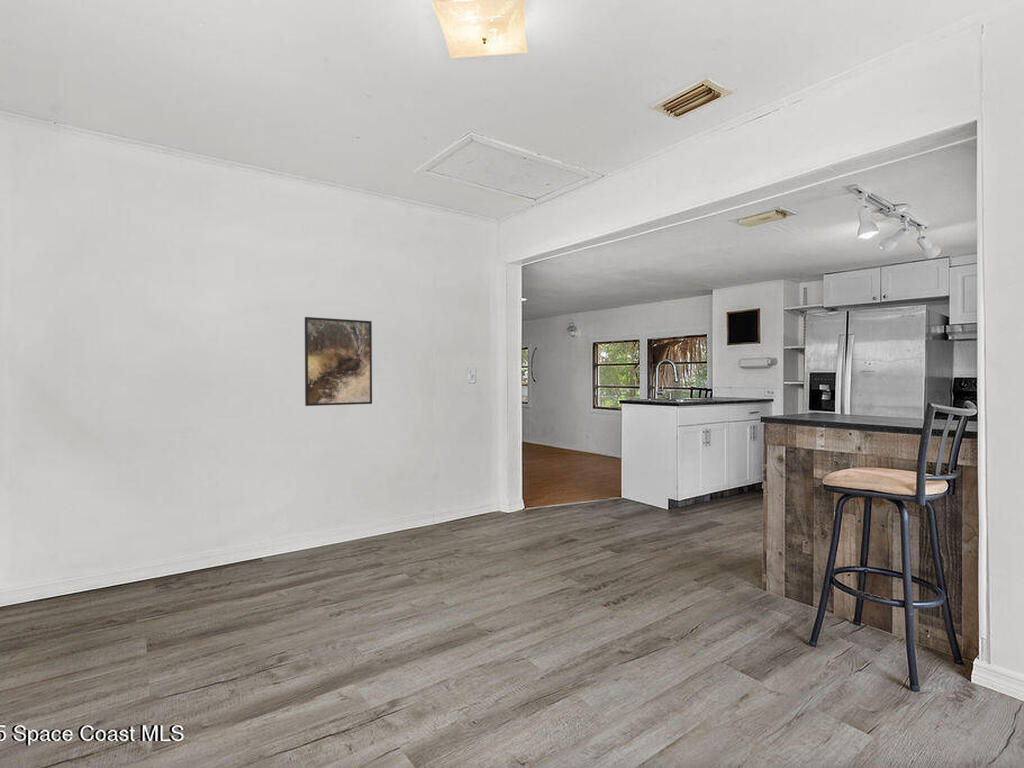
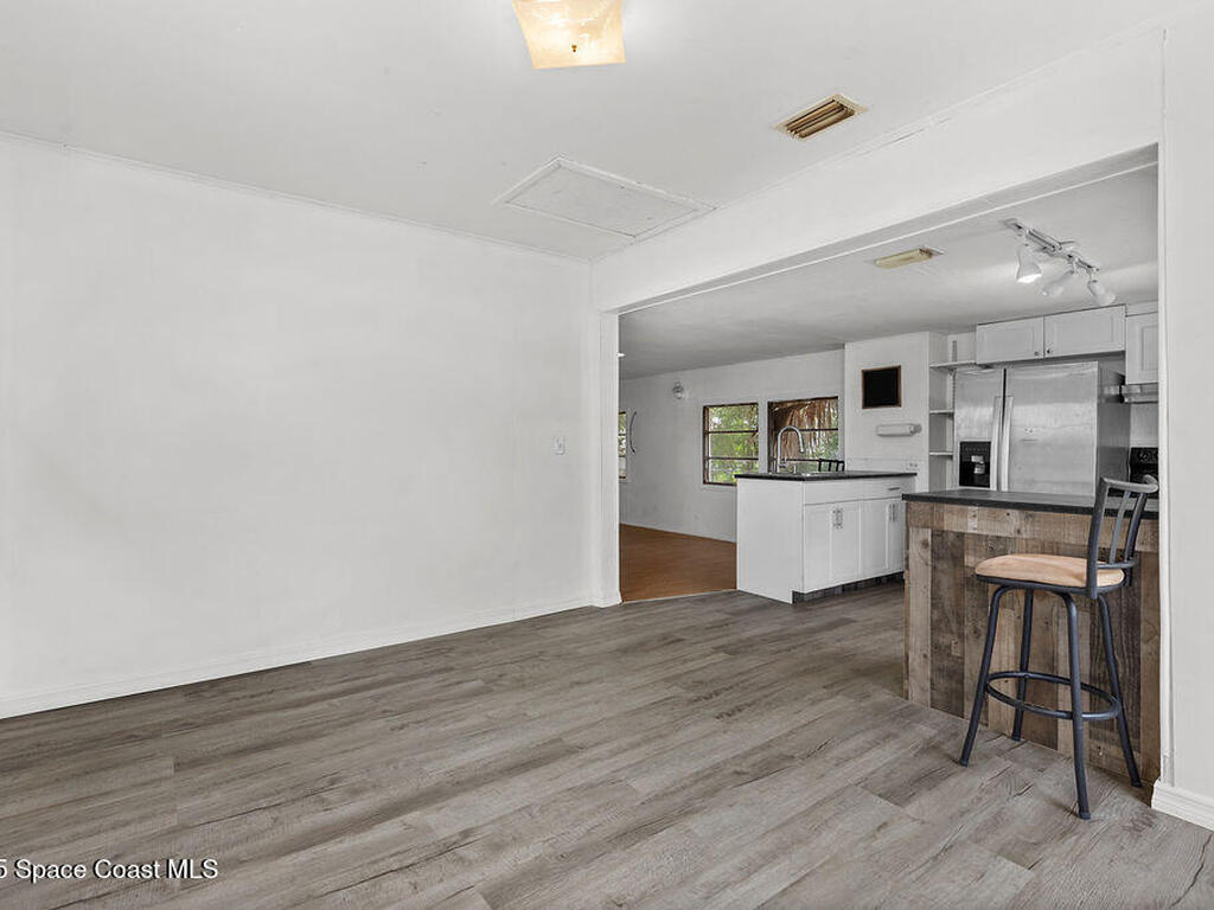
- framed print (339, 362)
